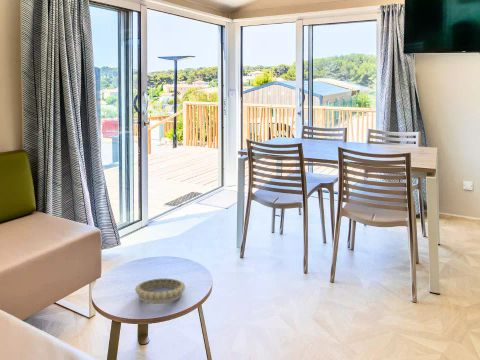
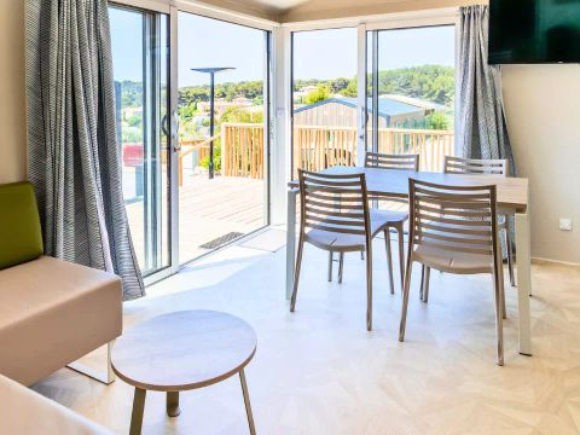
- decorative bowl (160, 292)
